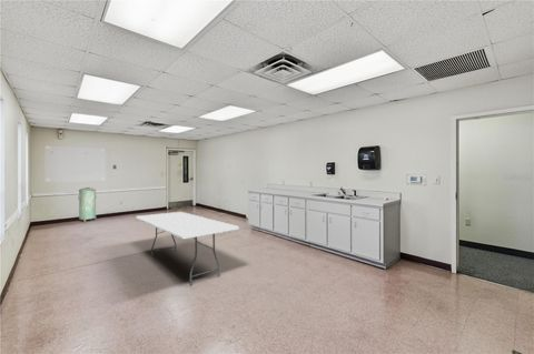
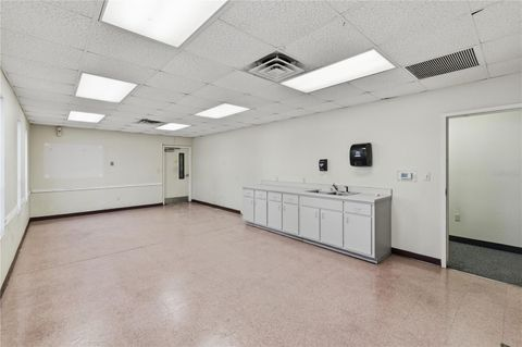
- trash can (87, 203)
- folding table (182, 239)
